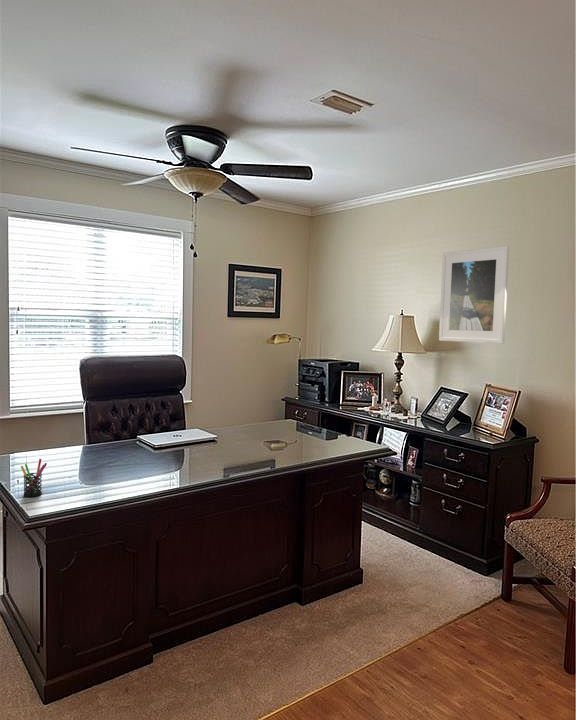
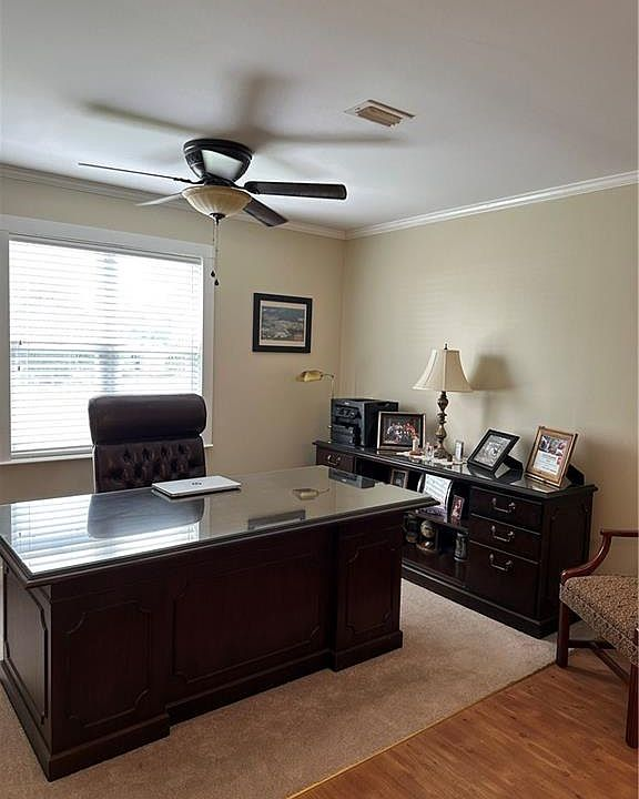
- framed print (472, 296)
- pen holder (32, 477)
